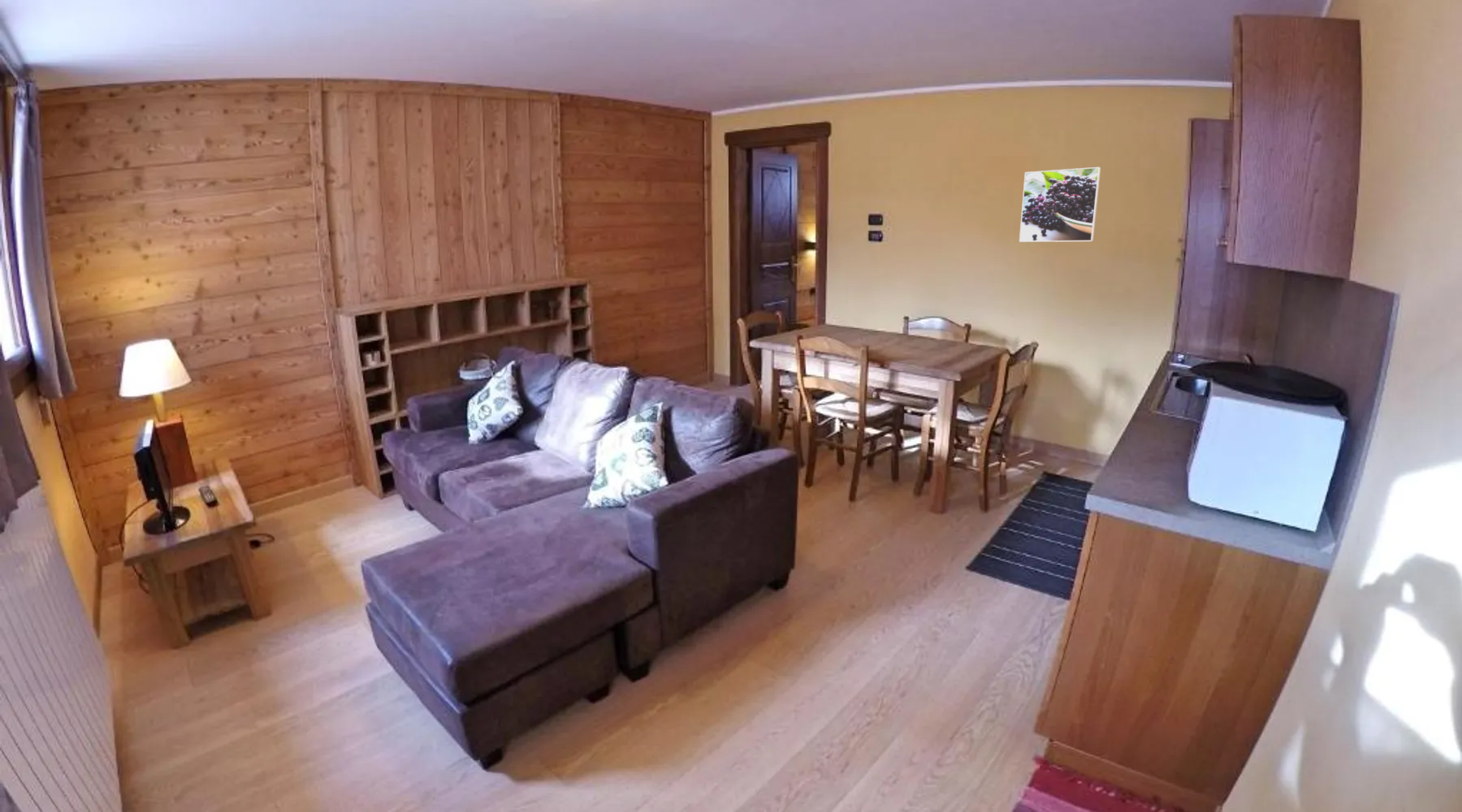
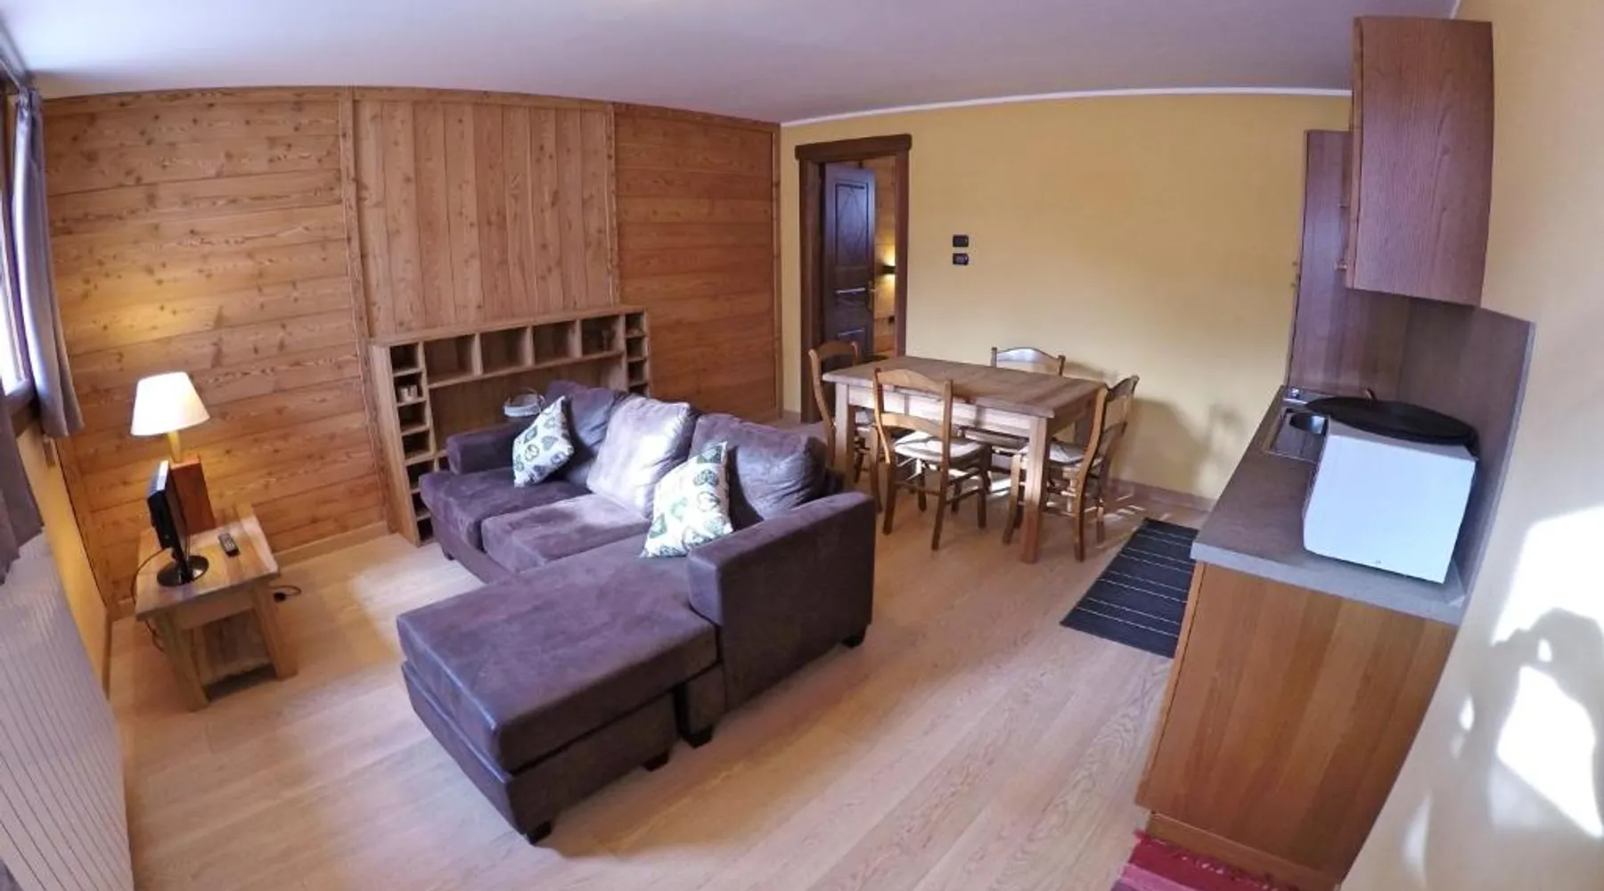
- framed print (1058, 205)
